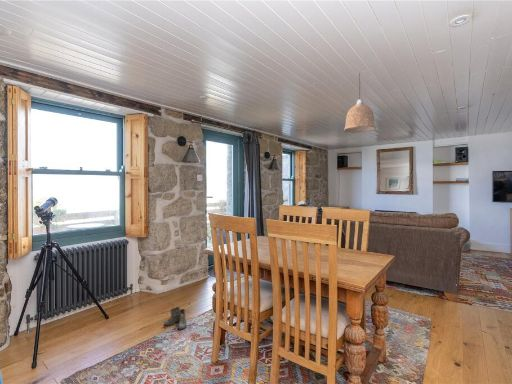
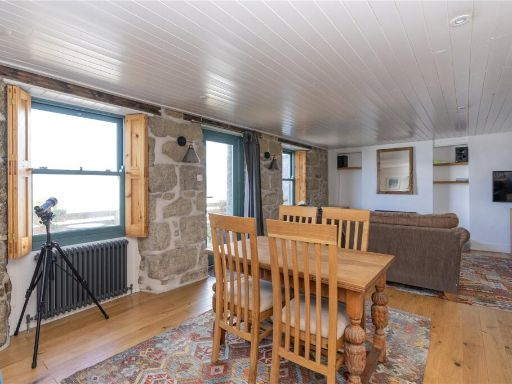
- boots (176, 317)
- pendant lamp (359, 101)
